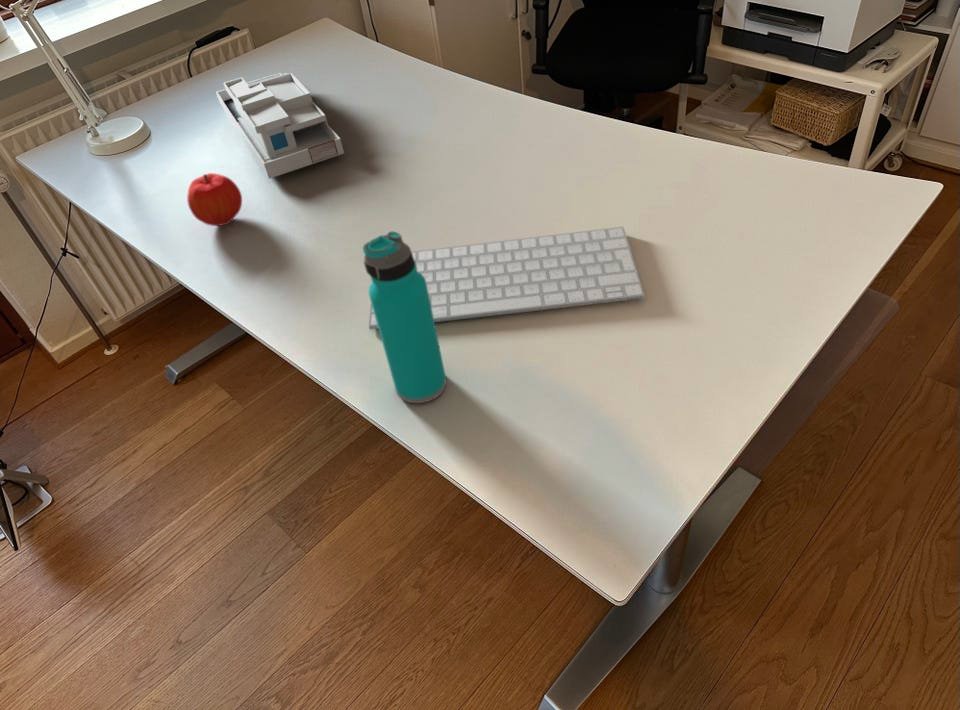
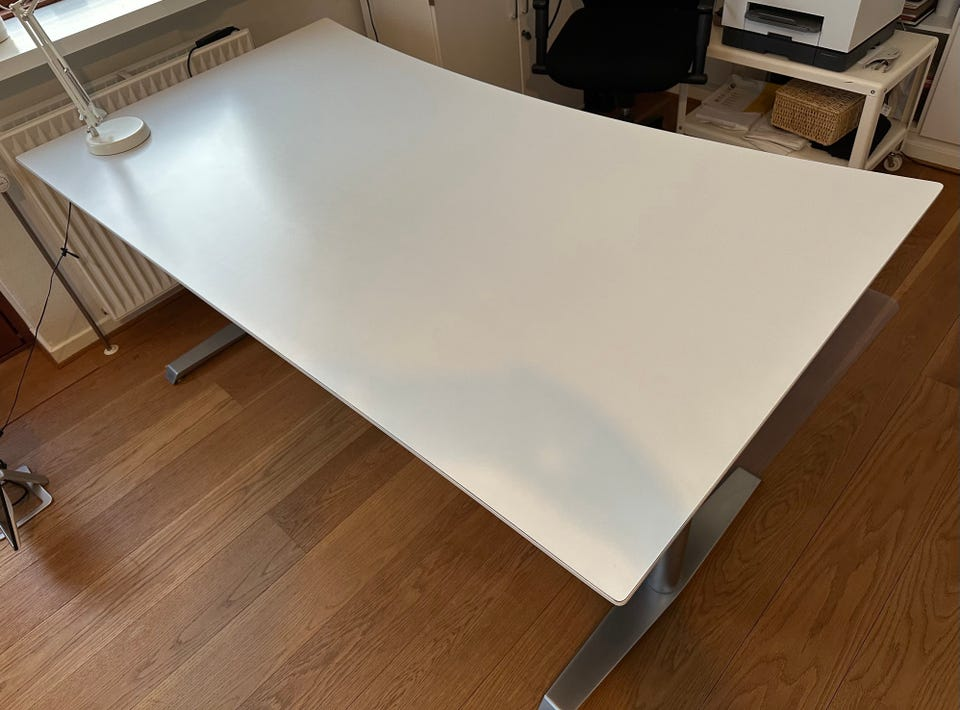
- computer keyboard (501, 275)
- desk organizer (271, 109)
- fruit (214, 198)
- water bottle (404, 318)
